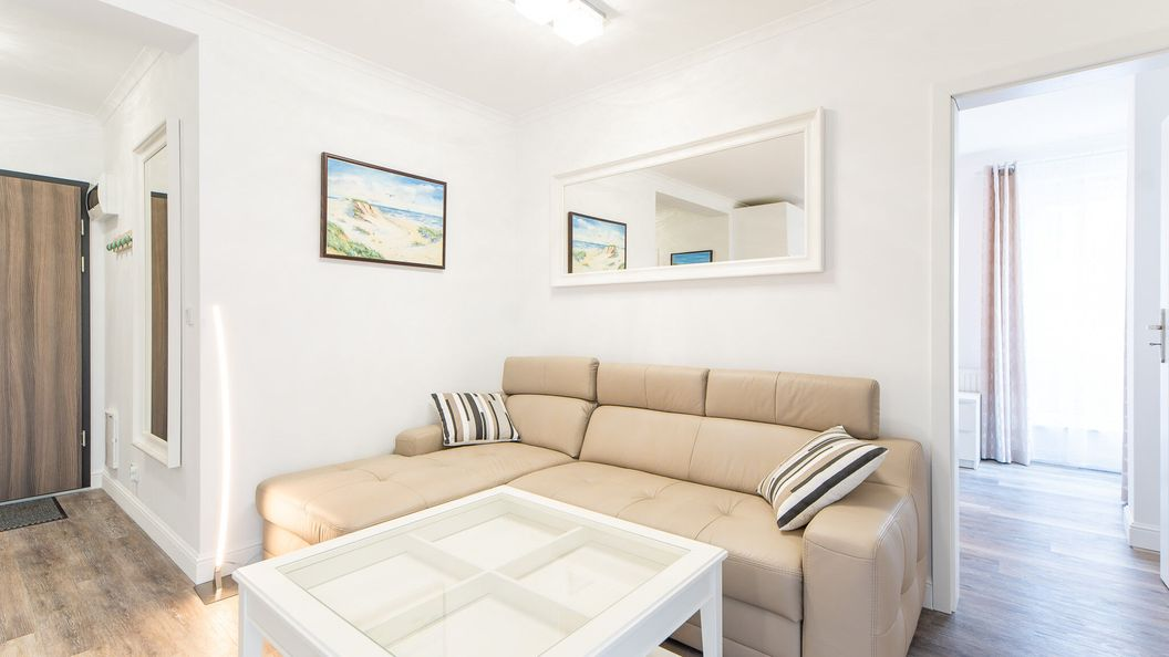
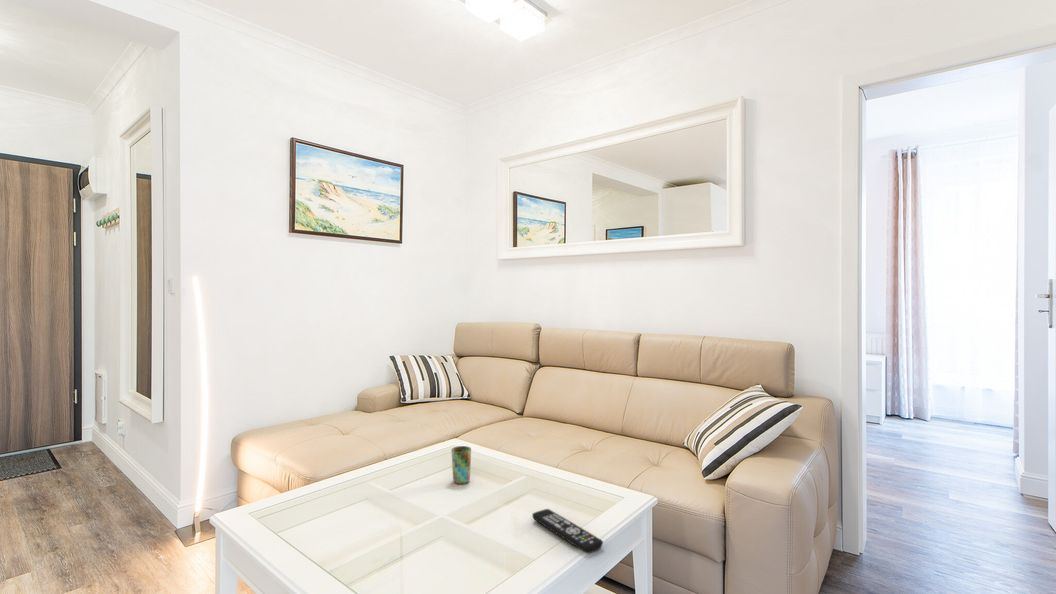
+ remote control (565, 529)
+ cup (461, 465)
